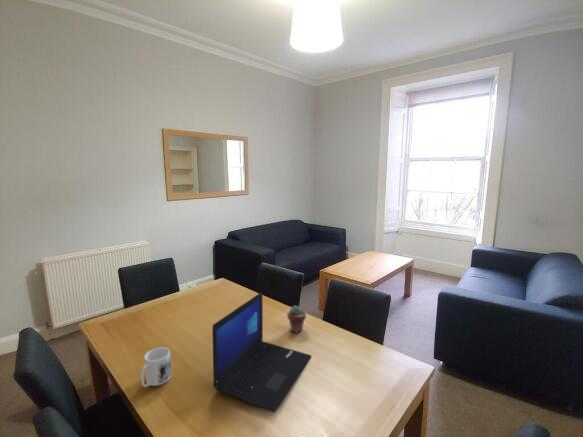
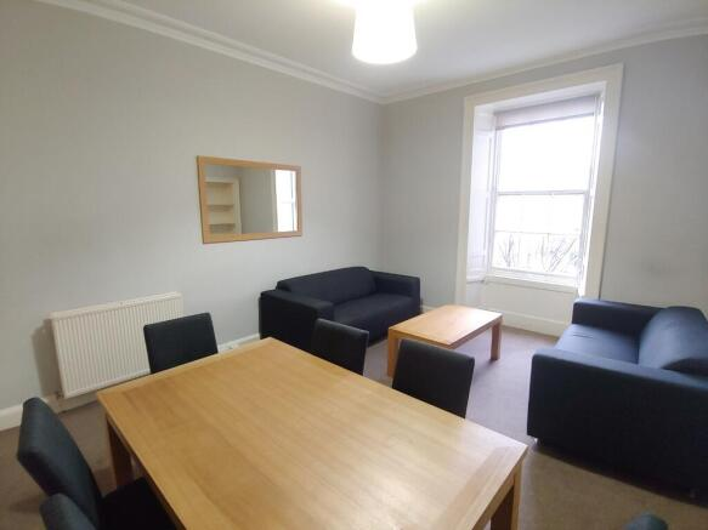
- laptop (266, 342)
- mug (154, 369)
- potted succulent (296, 317)
